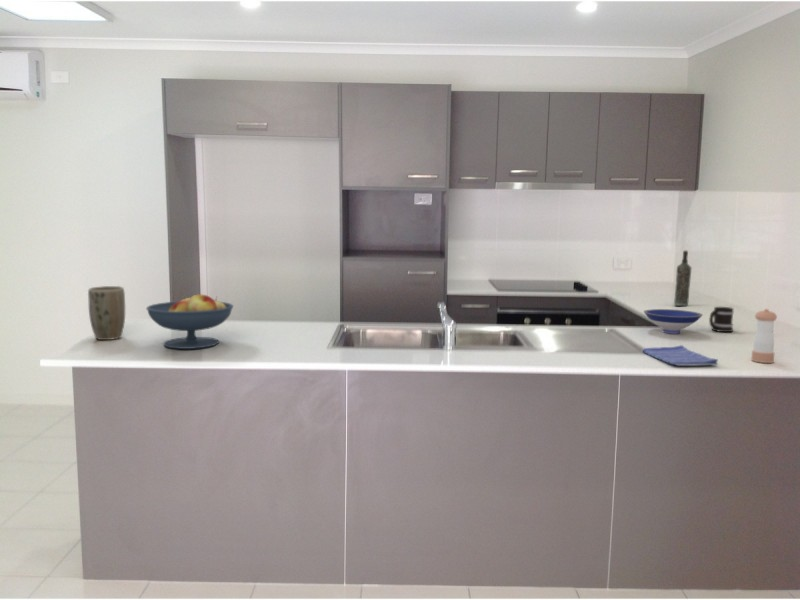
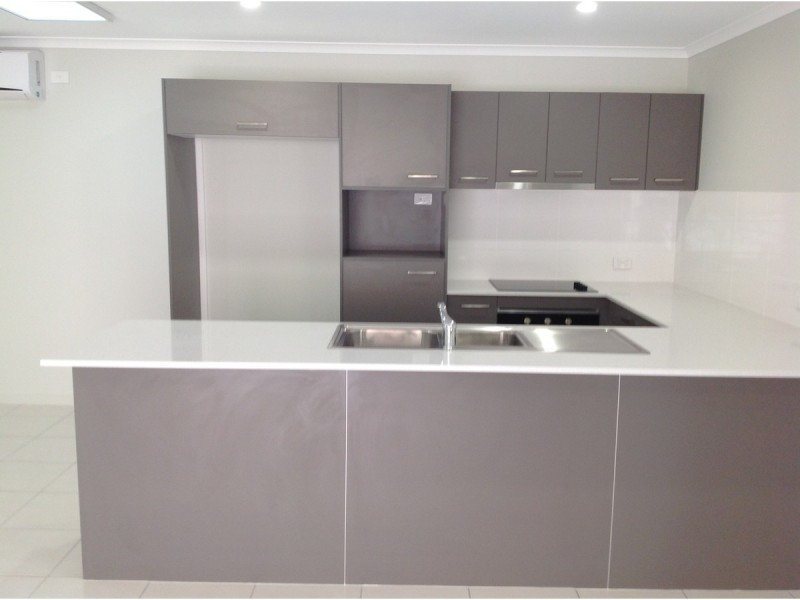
- pepper shaker (764, 335)
- bowl (672, 322)
- fruit bowl (190, 318)
- dish towel (678, 355)
- mug (720, 319)
- plant pot (107, 313)
- bottle (683, 278)
